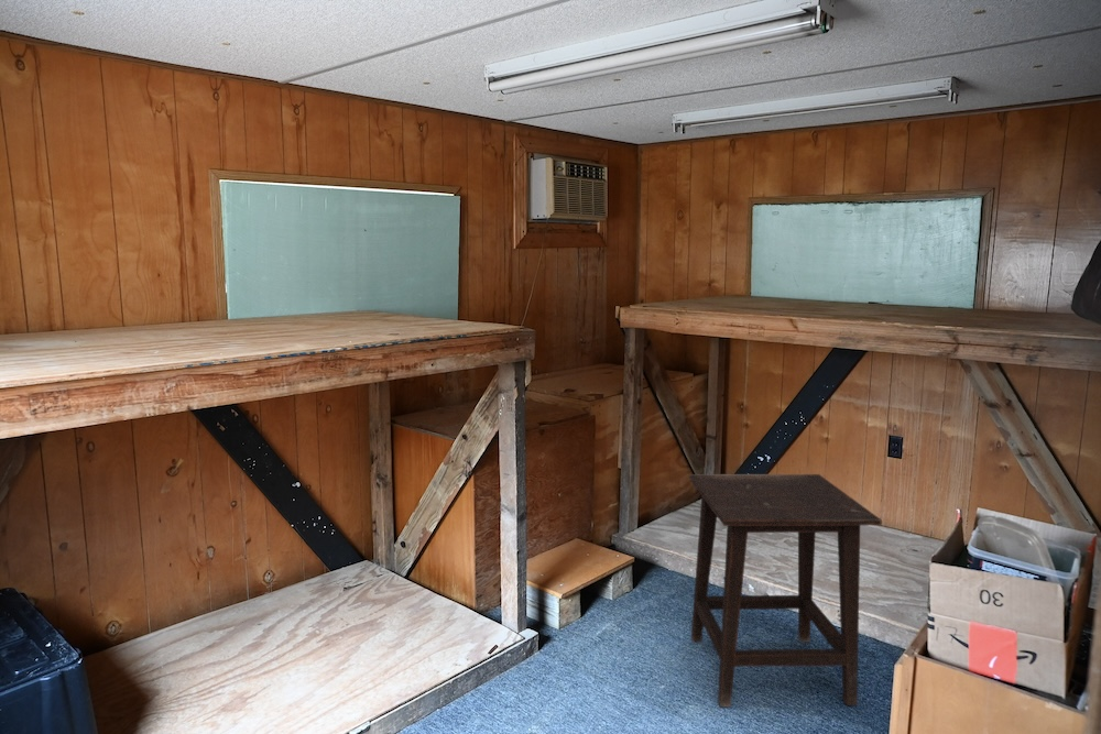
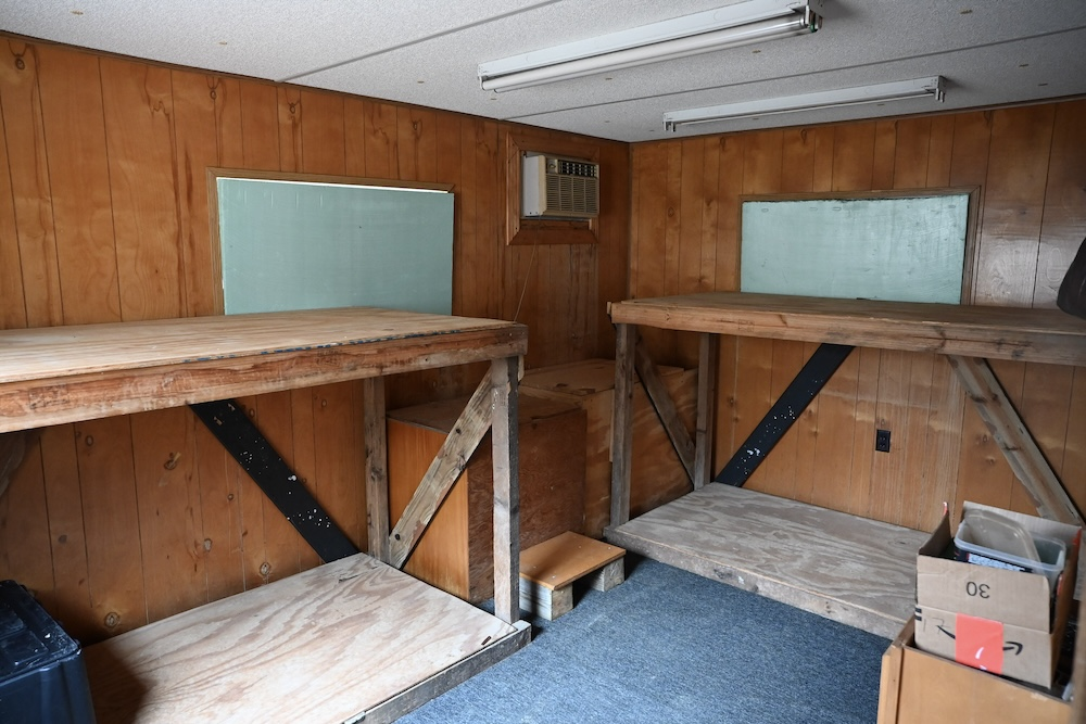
- side table (772, 595)
